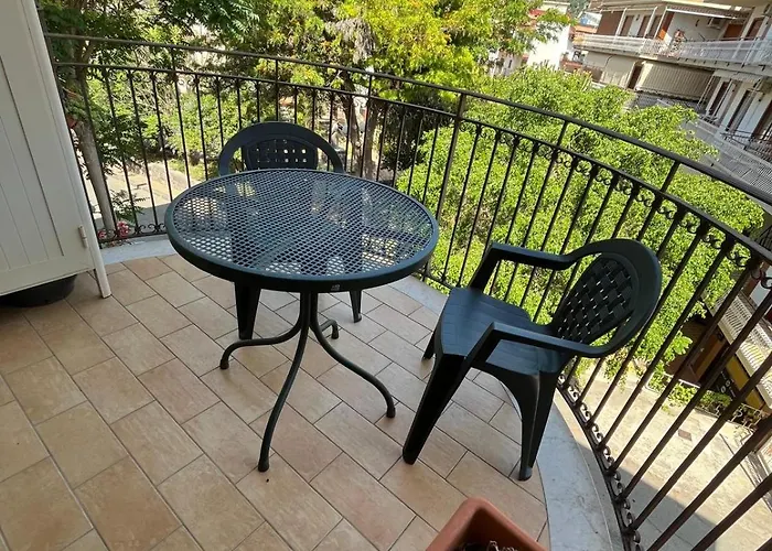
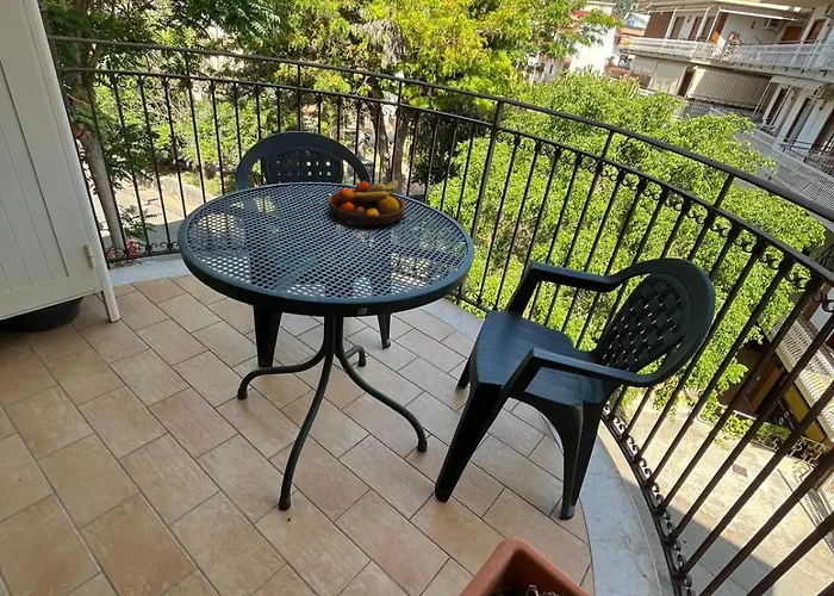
+ fruit bowl (367, 198)
